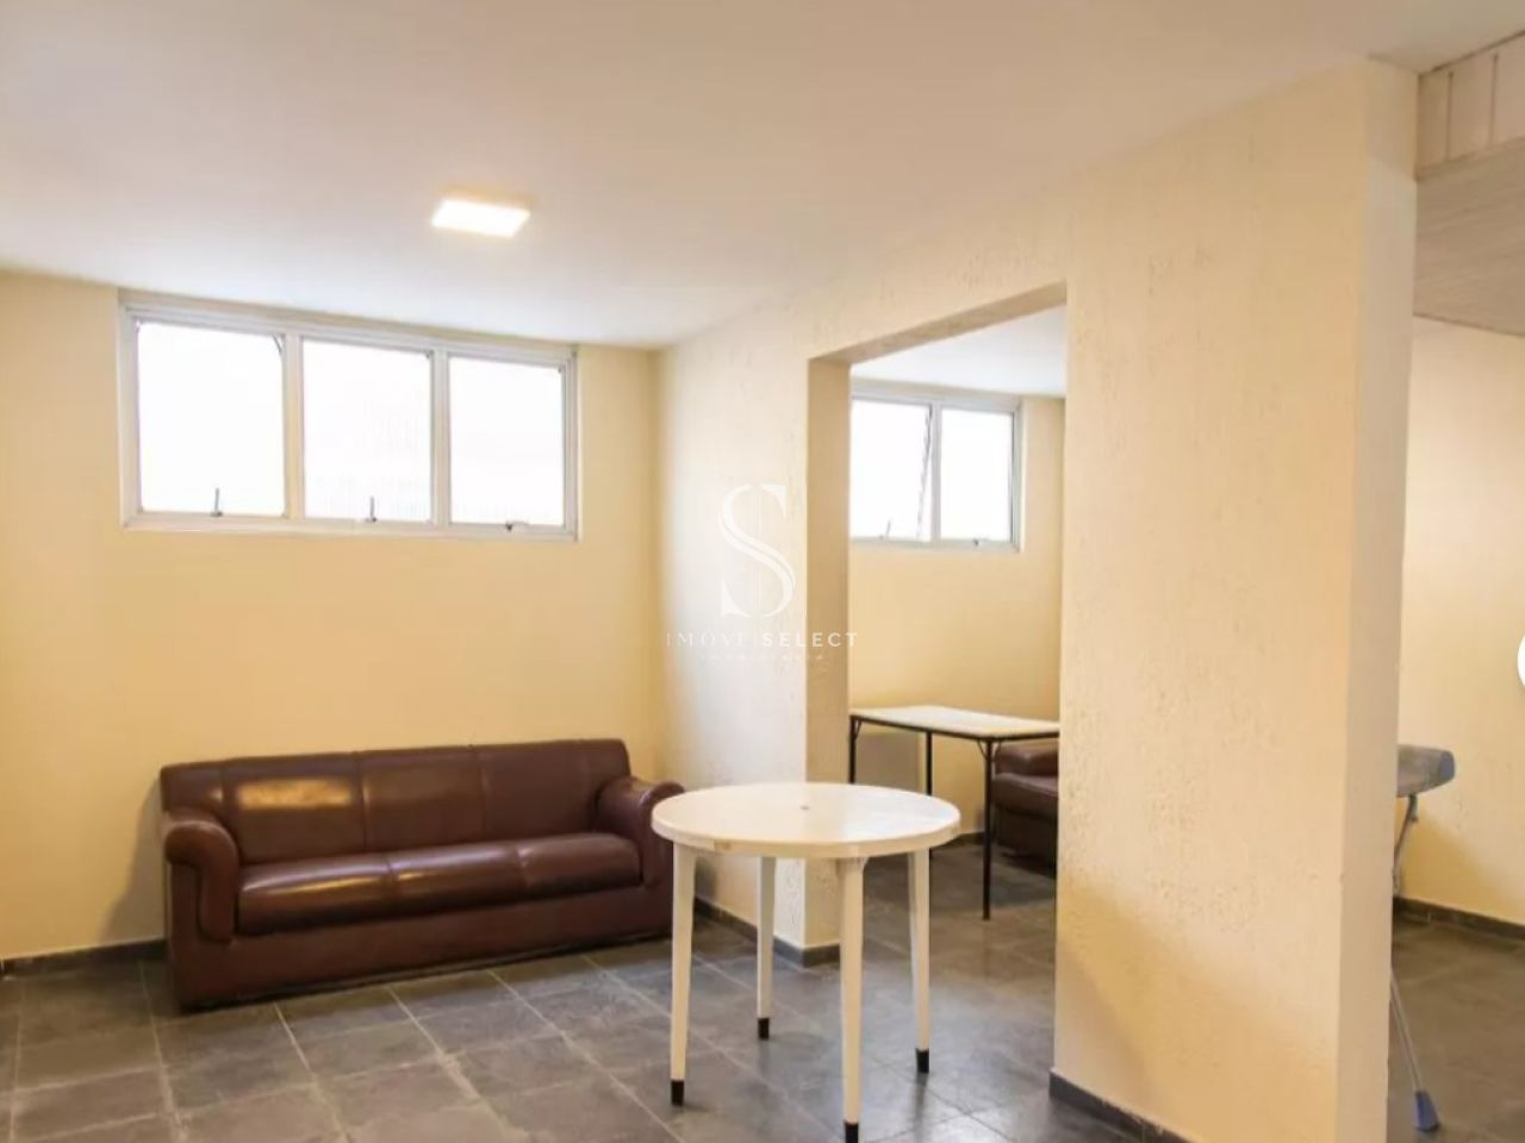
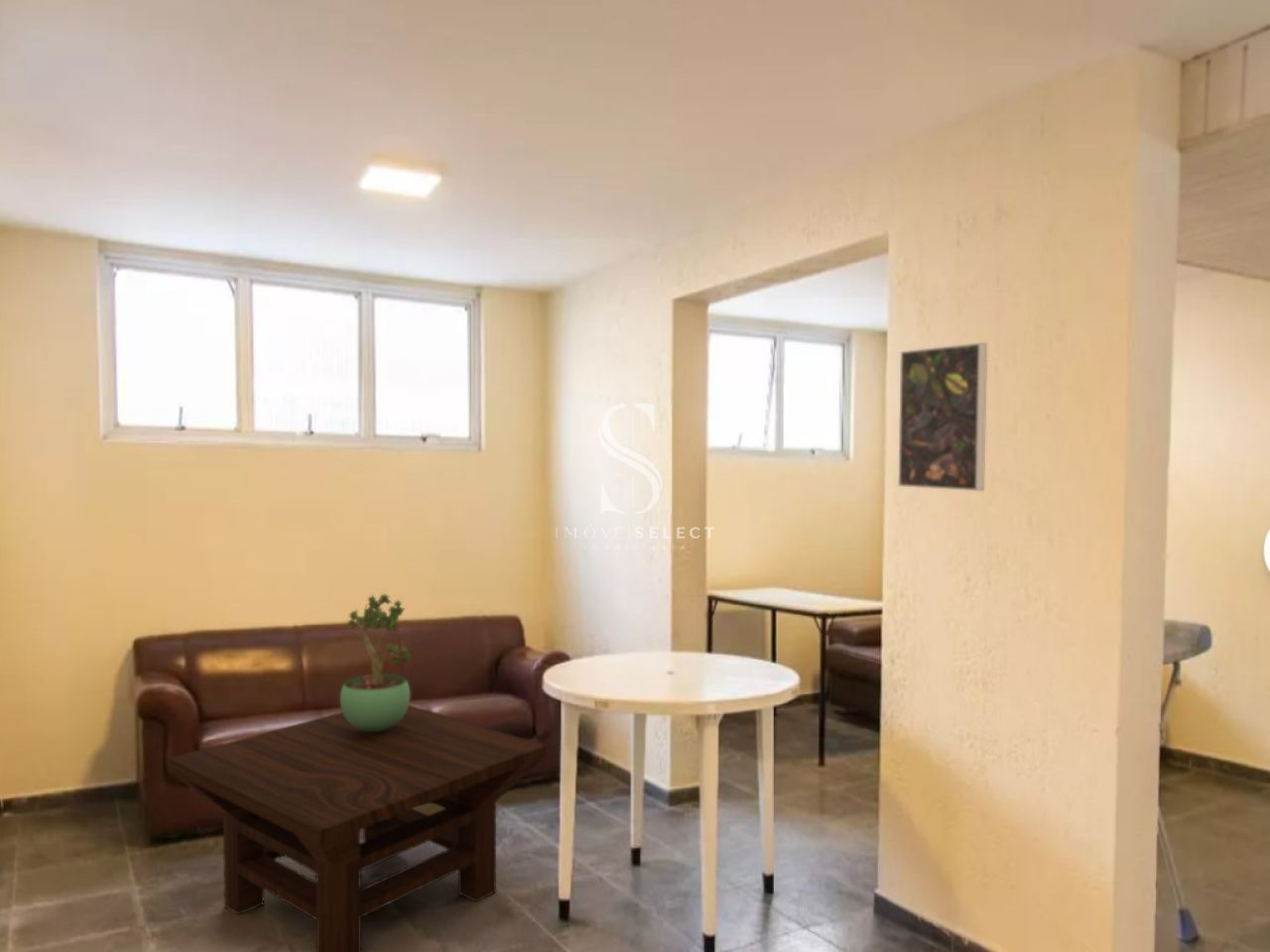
+ potted plant (373, 662)
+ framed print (940, 417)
+ coffee table (362, 825)
